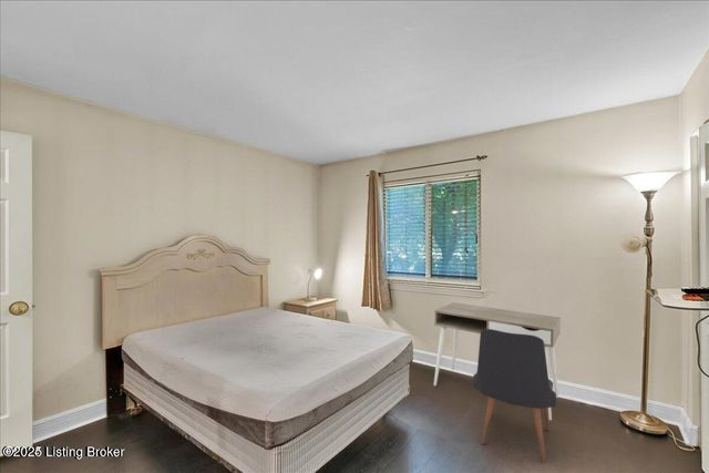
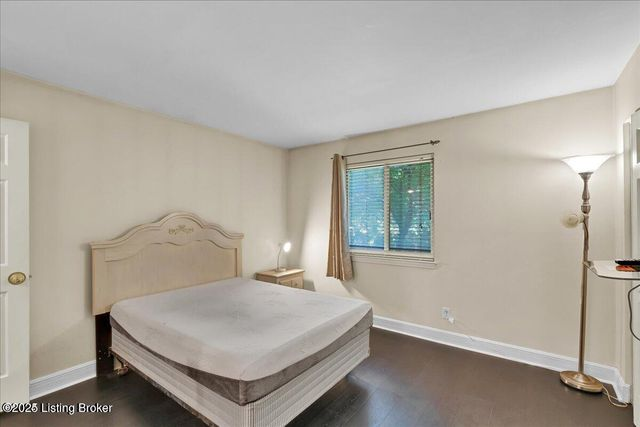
- desk (499, 330)
- chair (513, 381)
